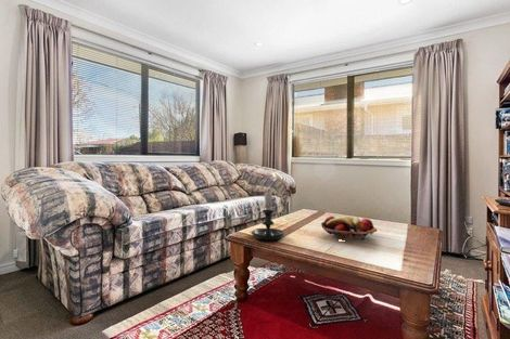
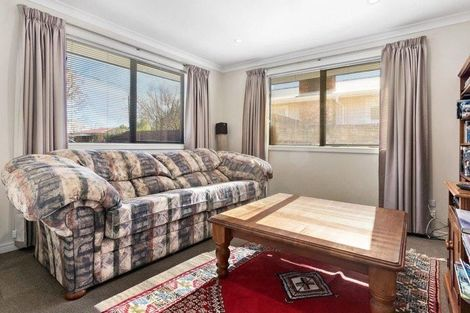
- fruit basket (348, 226)
- candle holder (267, 213)
